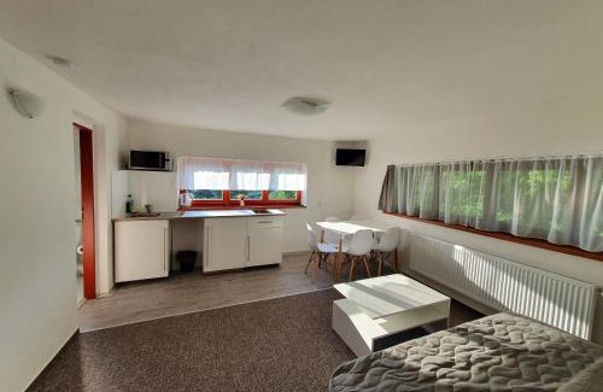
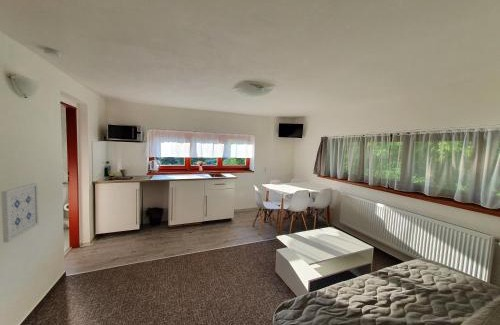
+ wall art (22, 209)
